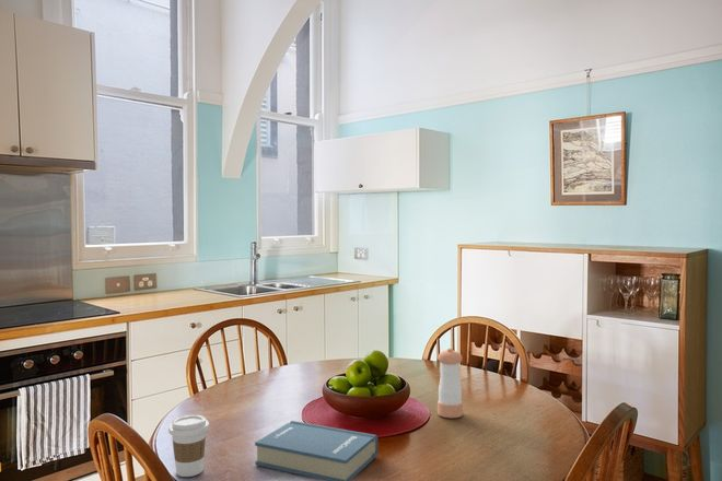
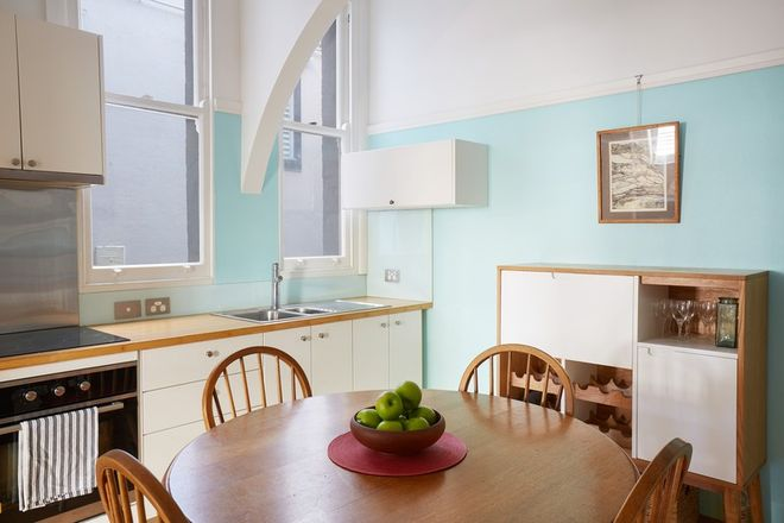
- pepper shaker (450, 380)
- coffee cup (189, 445)
- hardback book (317, 448)
